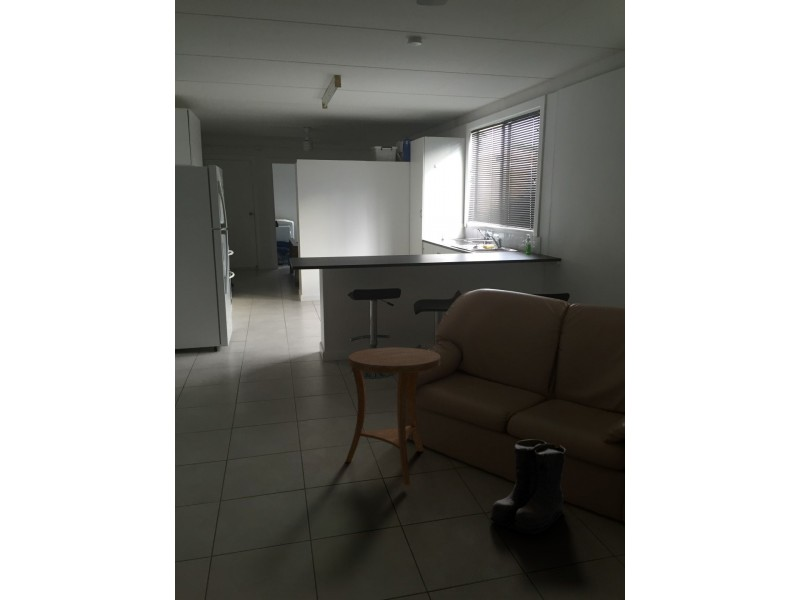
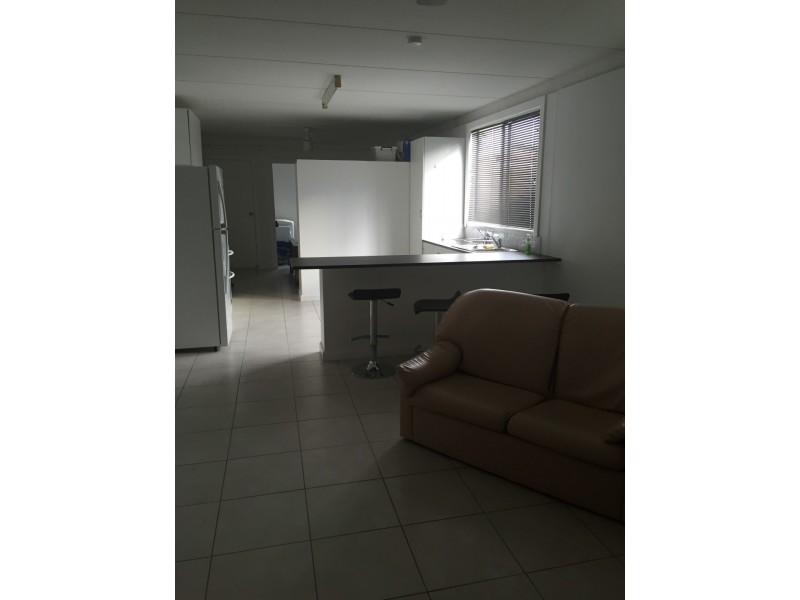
- side table (397, 410)
- boots (529, 482)
